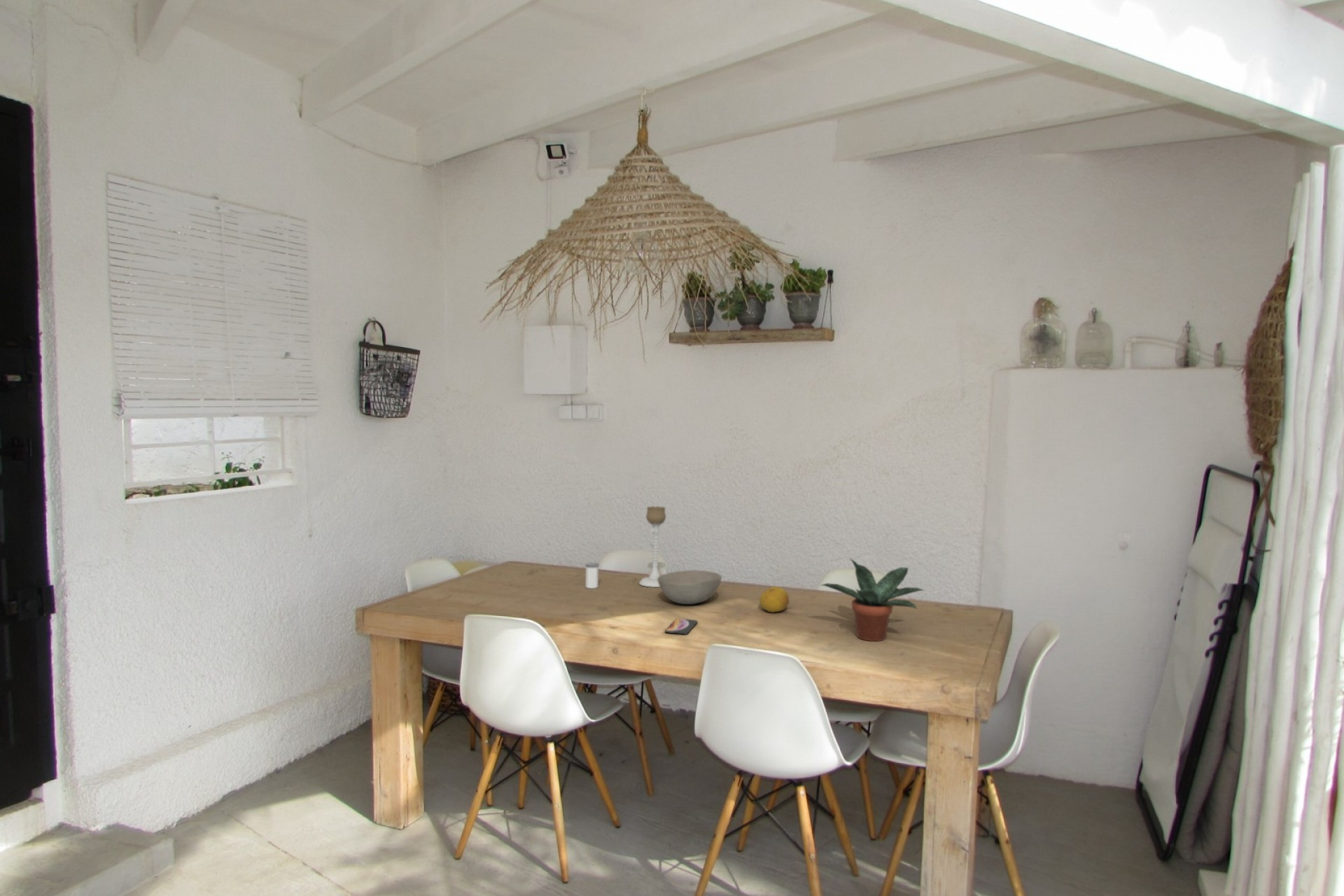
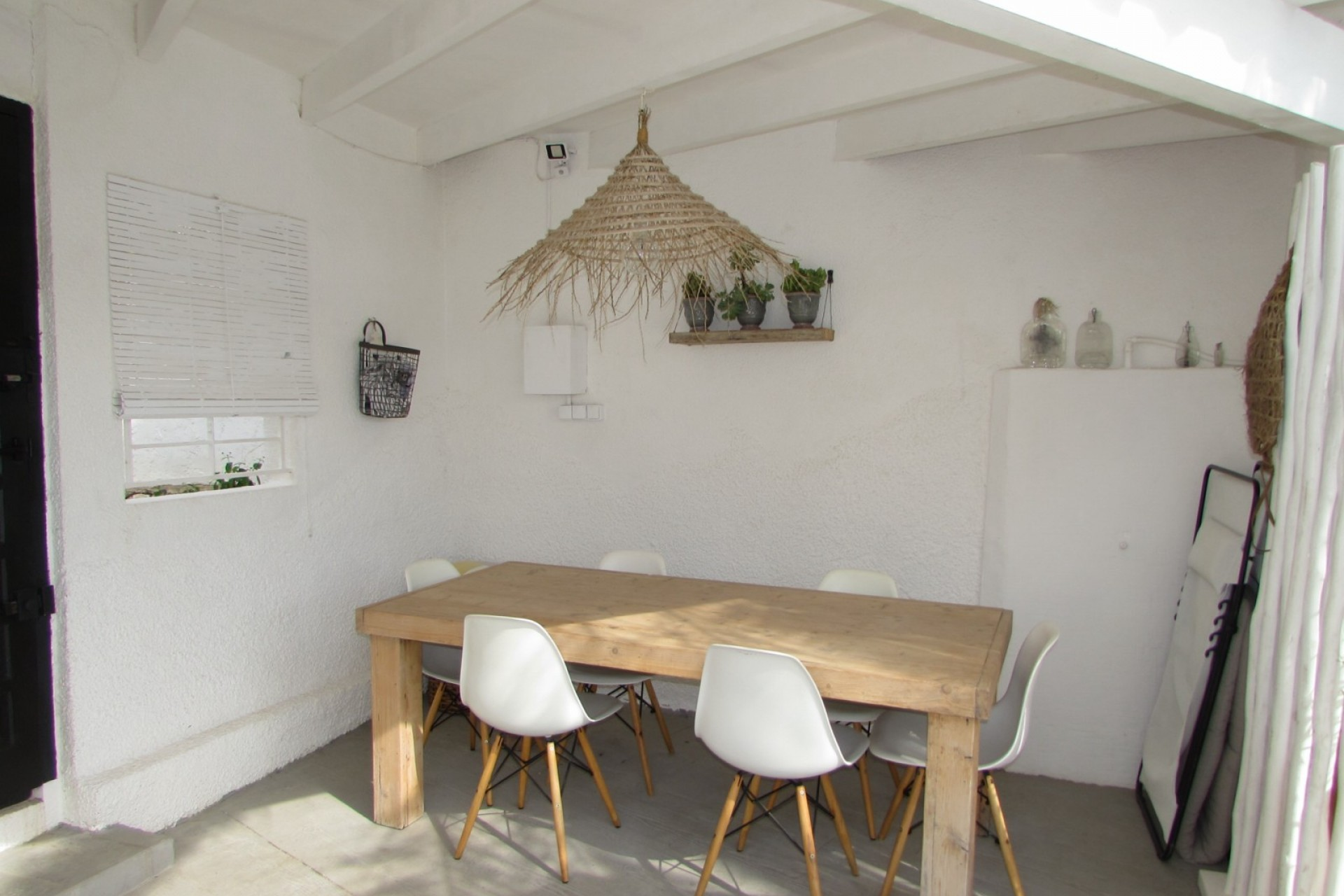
- bowl (689, 588)
- fruit (774, 599)
- potted plant (874, 597)
- smartphone (681, 626)
- candle holder (655, 545)
- salt shaker (592, 575)
